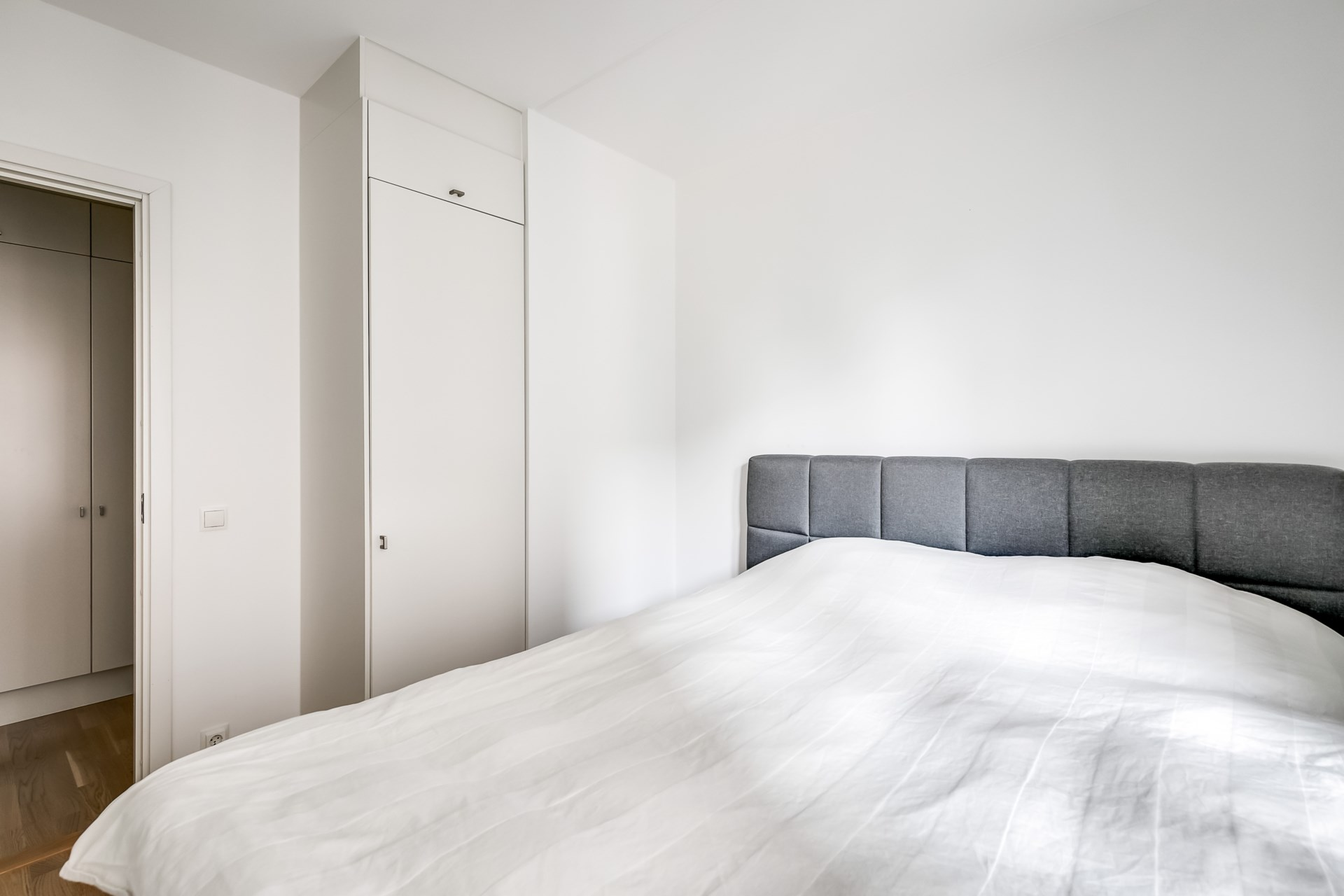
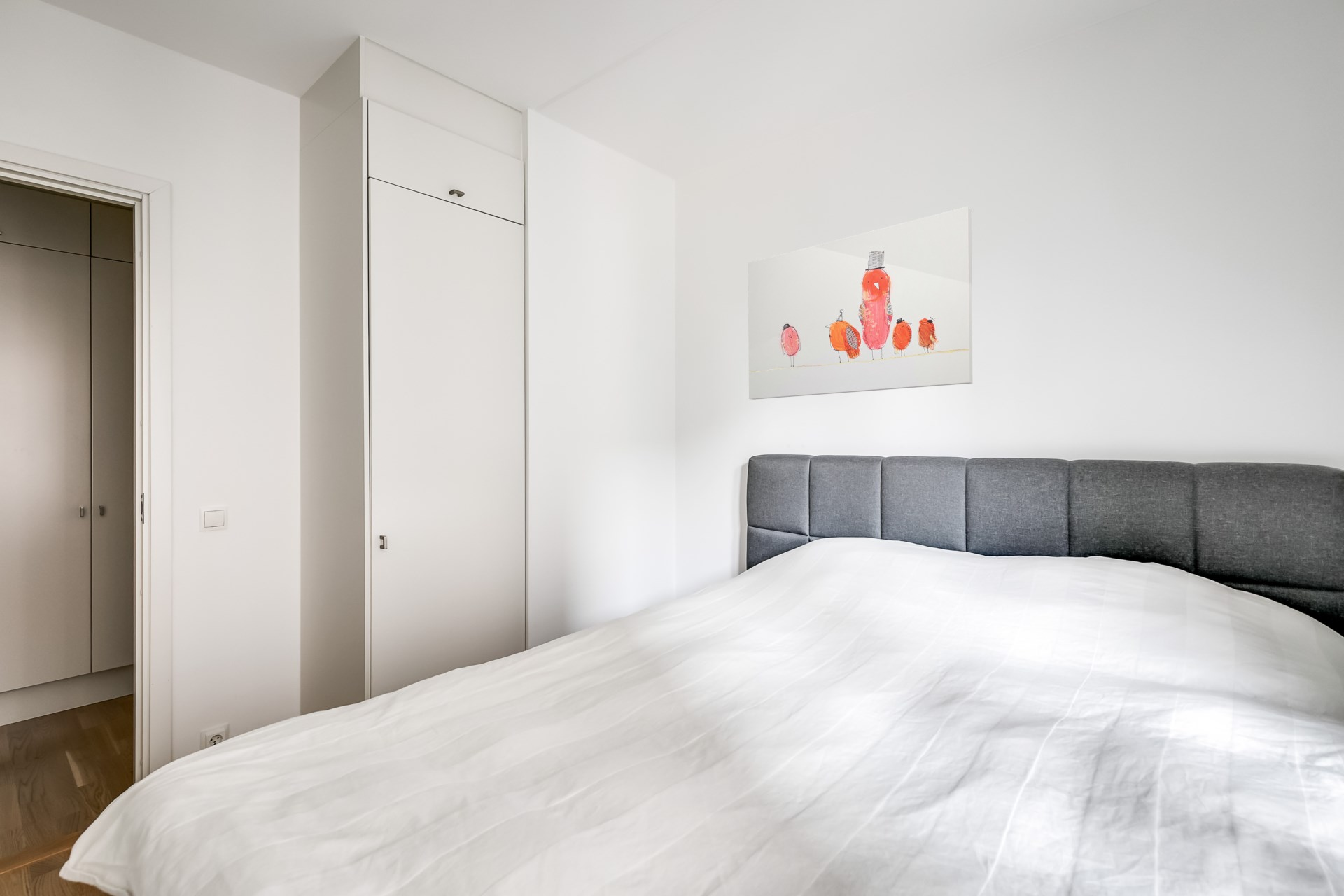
+ wall art (846, 316)
